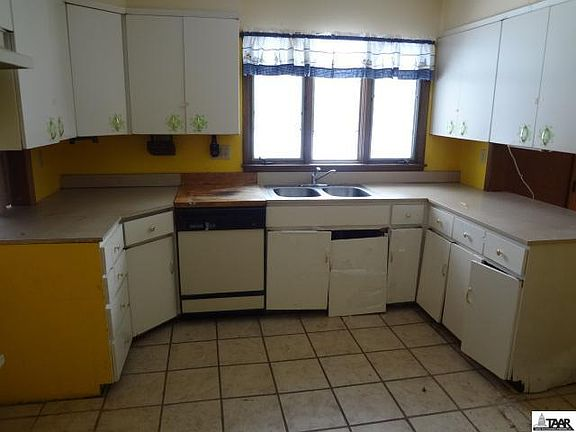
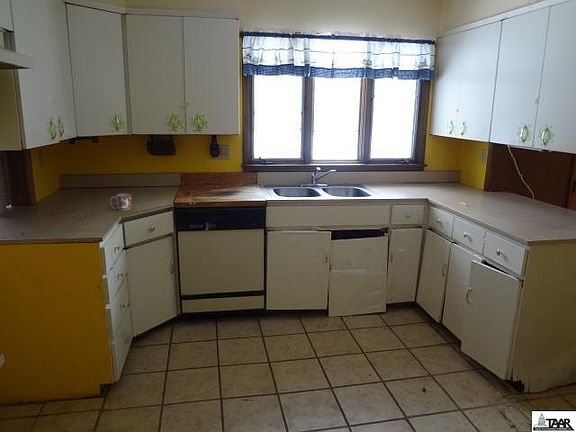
+ mug (120, 202)
